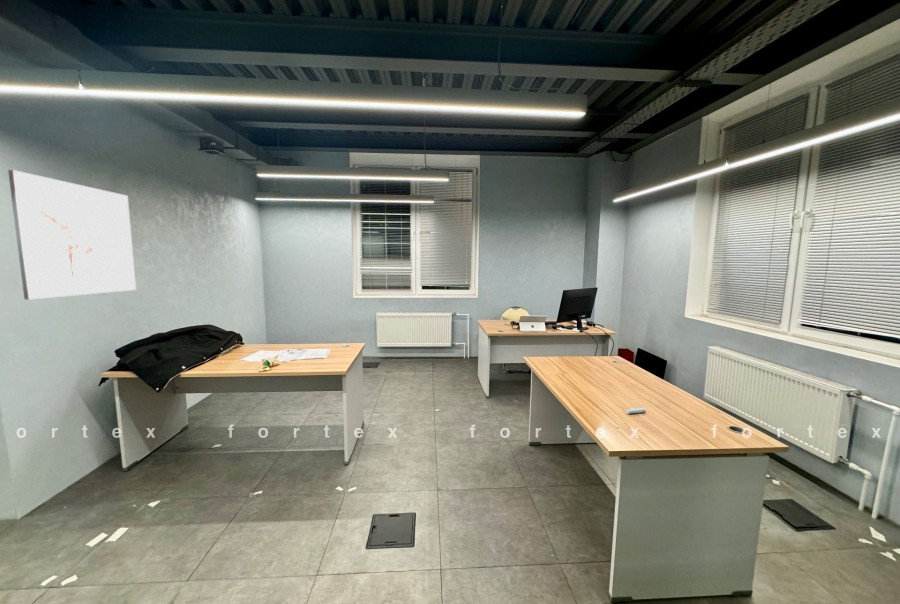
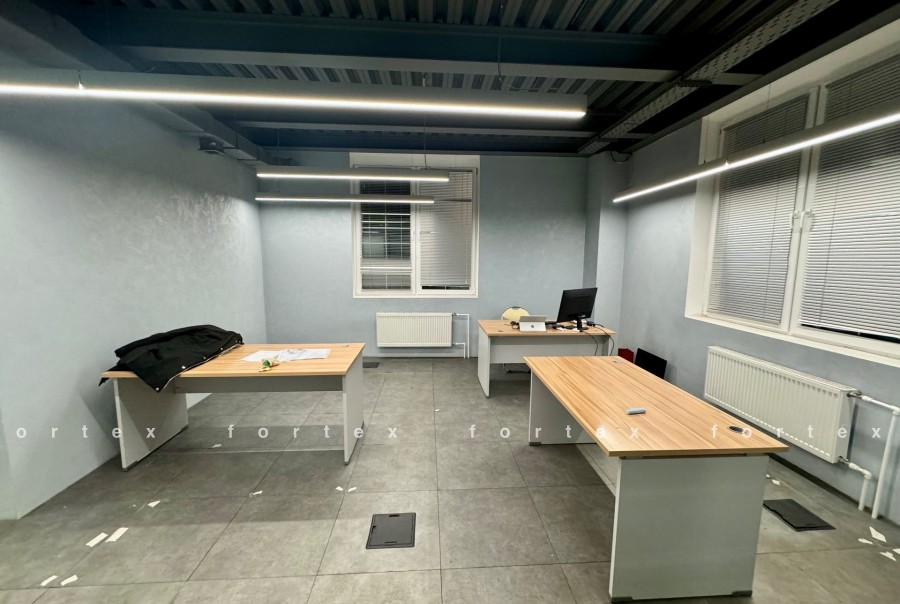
- wall art (83, 240)
